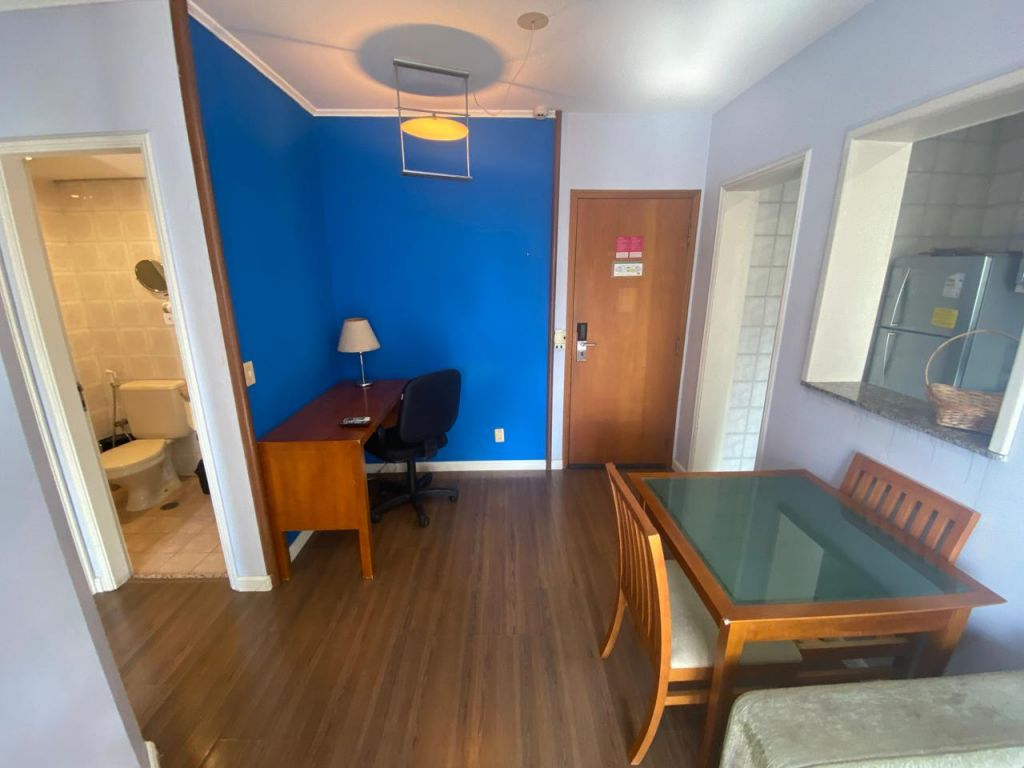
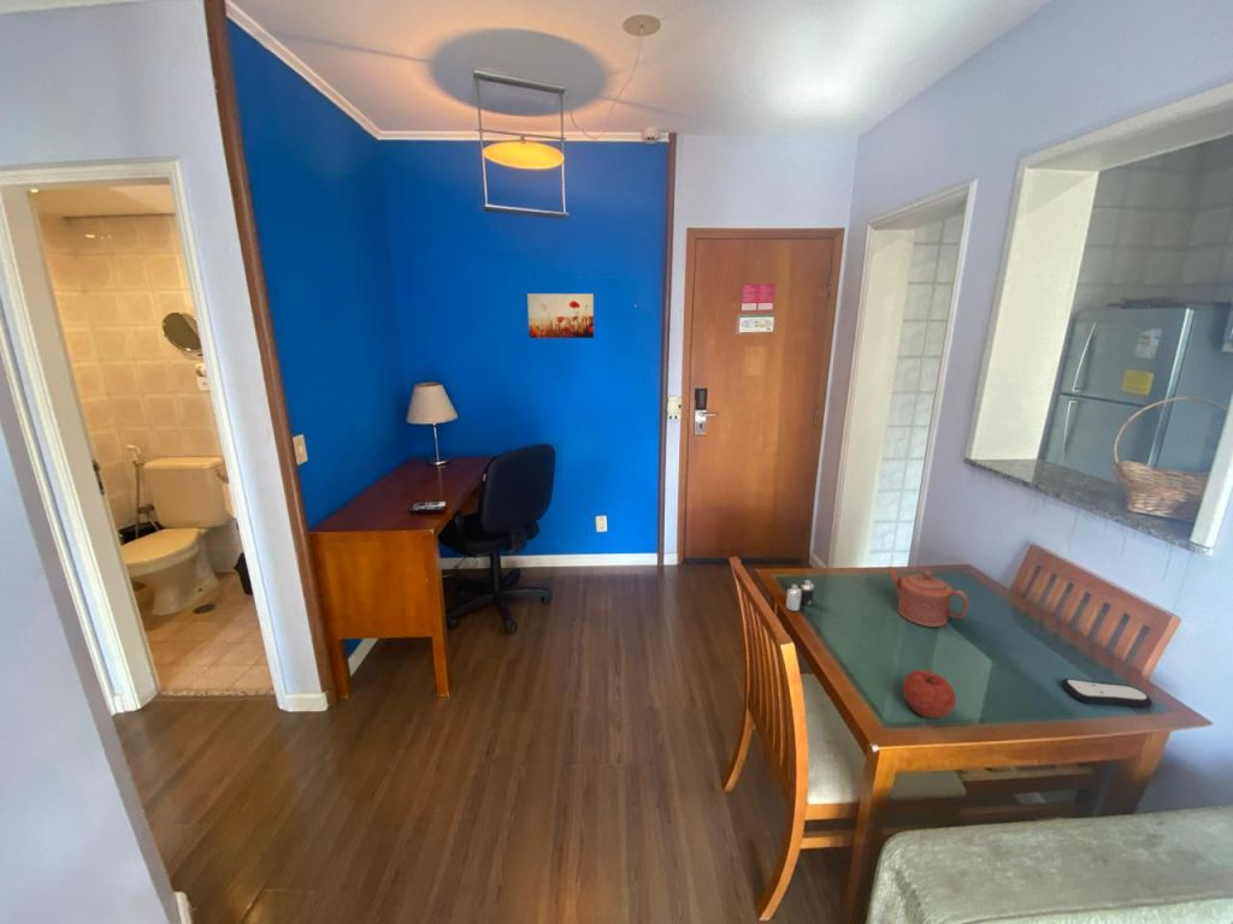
+ wall art (561, 315)
+ candle (801, 594)
+ fruit (928, 691)
+ teapot (924, 593)
+ remote control (1107, 693)
